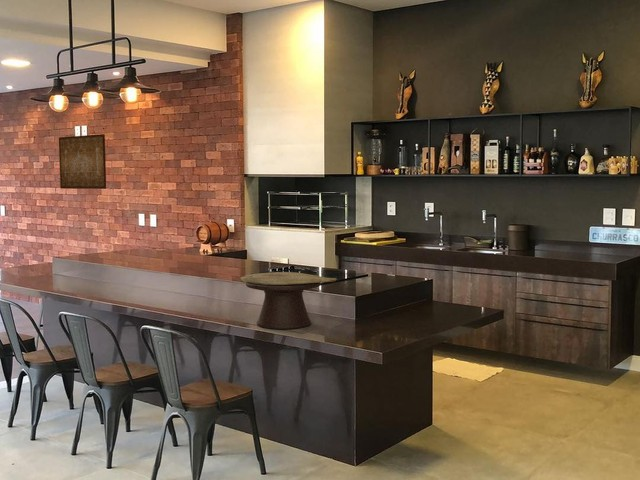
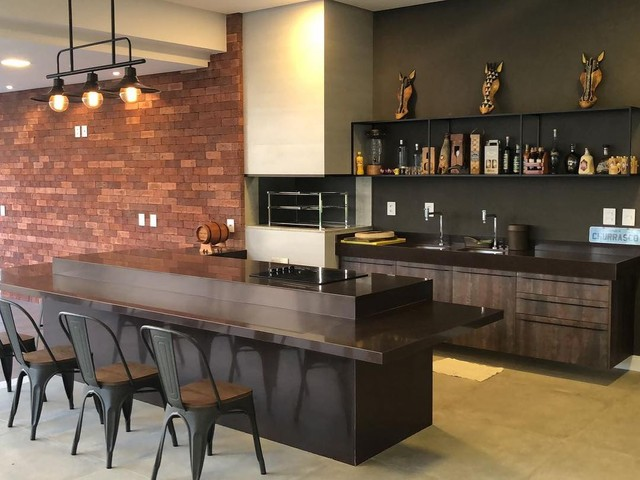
- wall art (81, 162)
- decorative bowl (287, 299)
